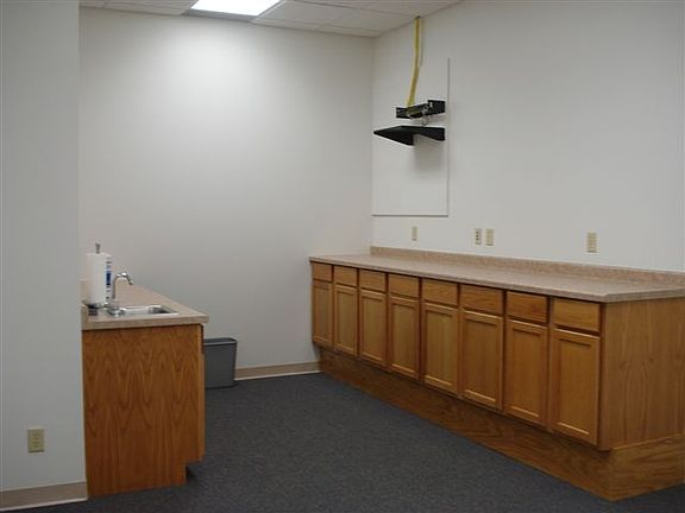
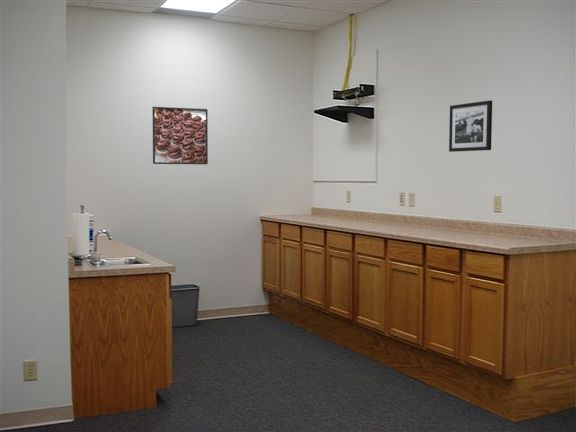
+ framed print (180, 136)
+ picture frame (469, 127)
